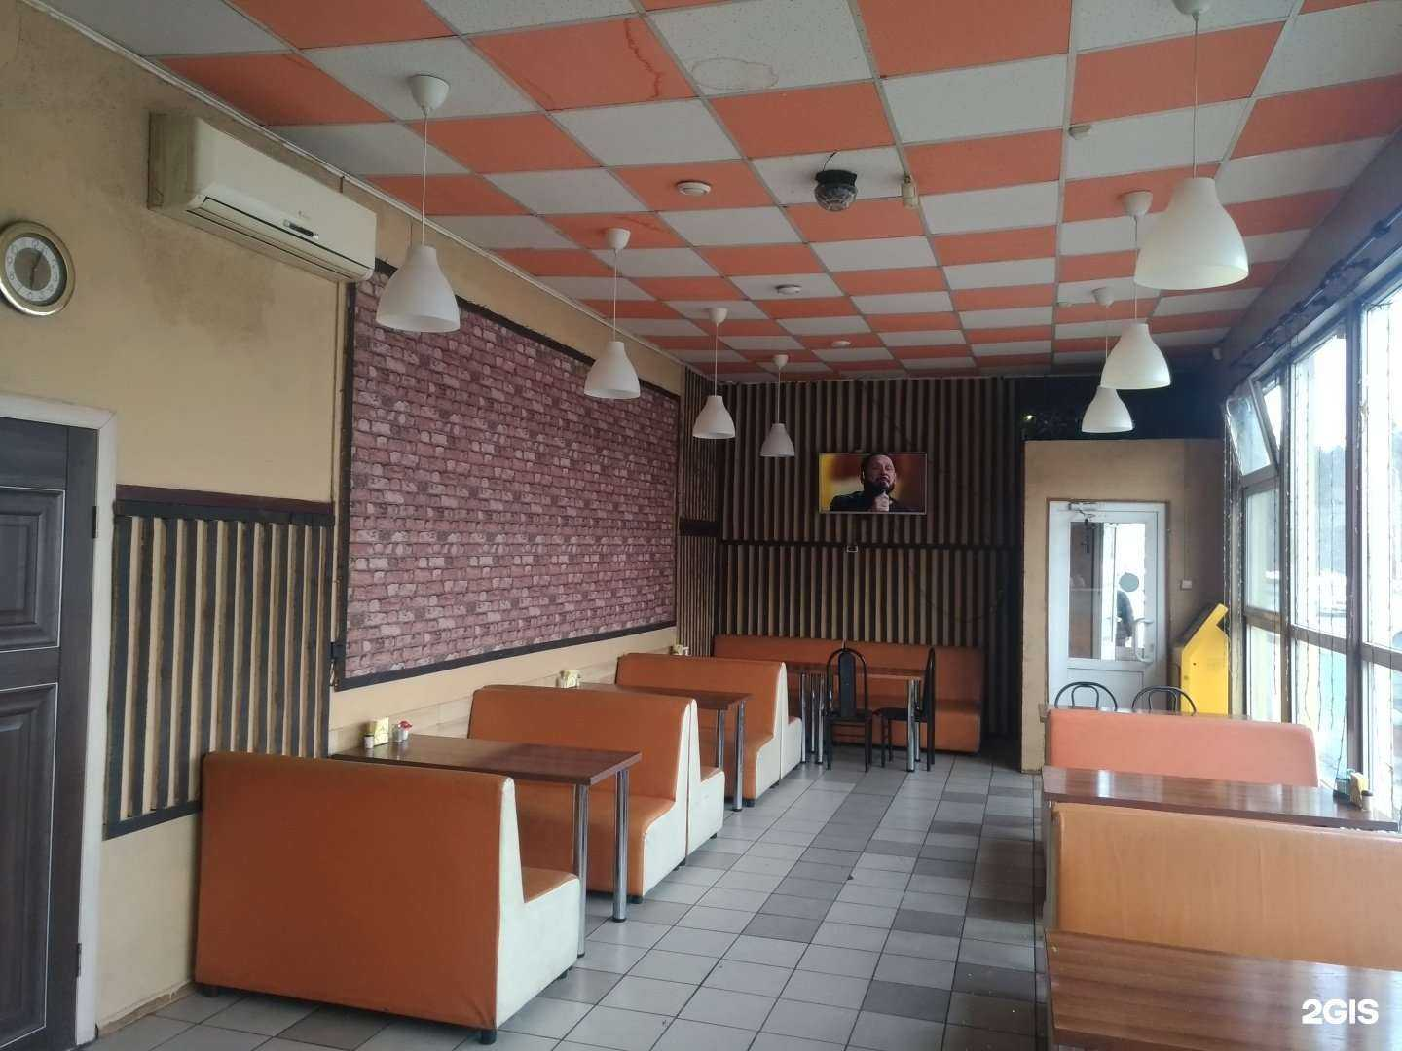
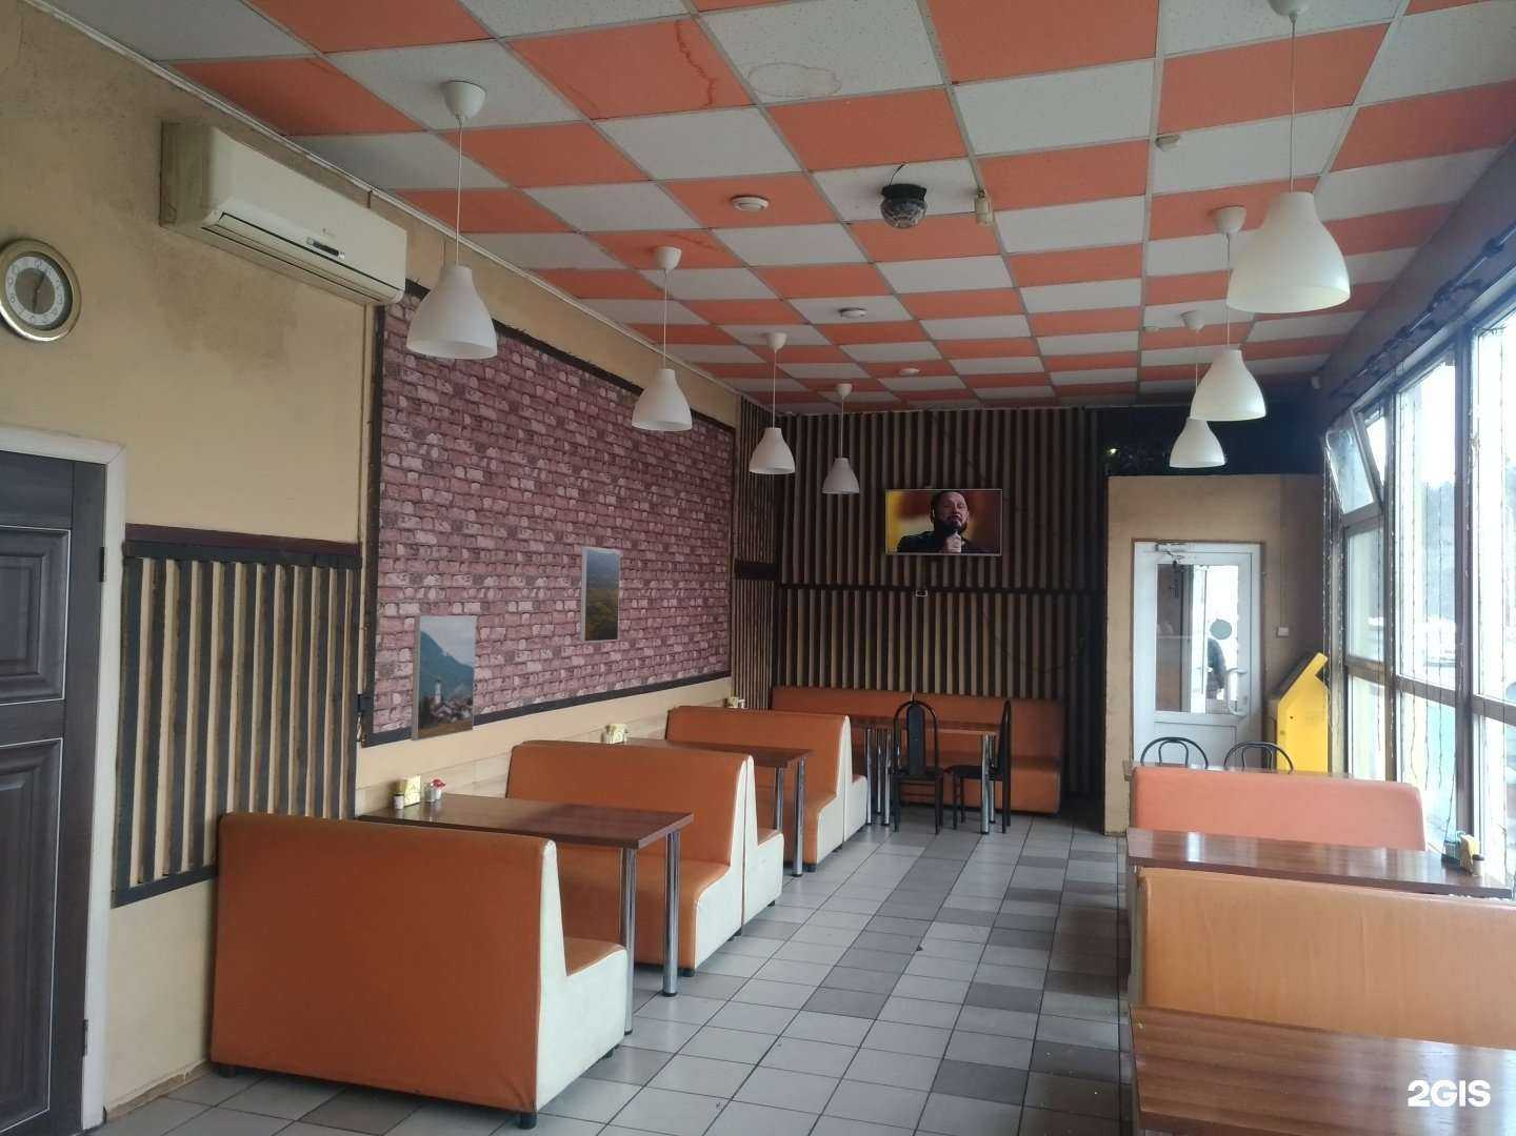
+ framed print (444, 675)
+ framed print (600, 594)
